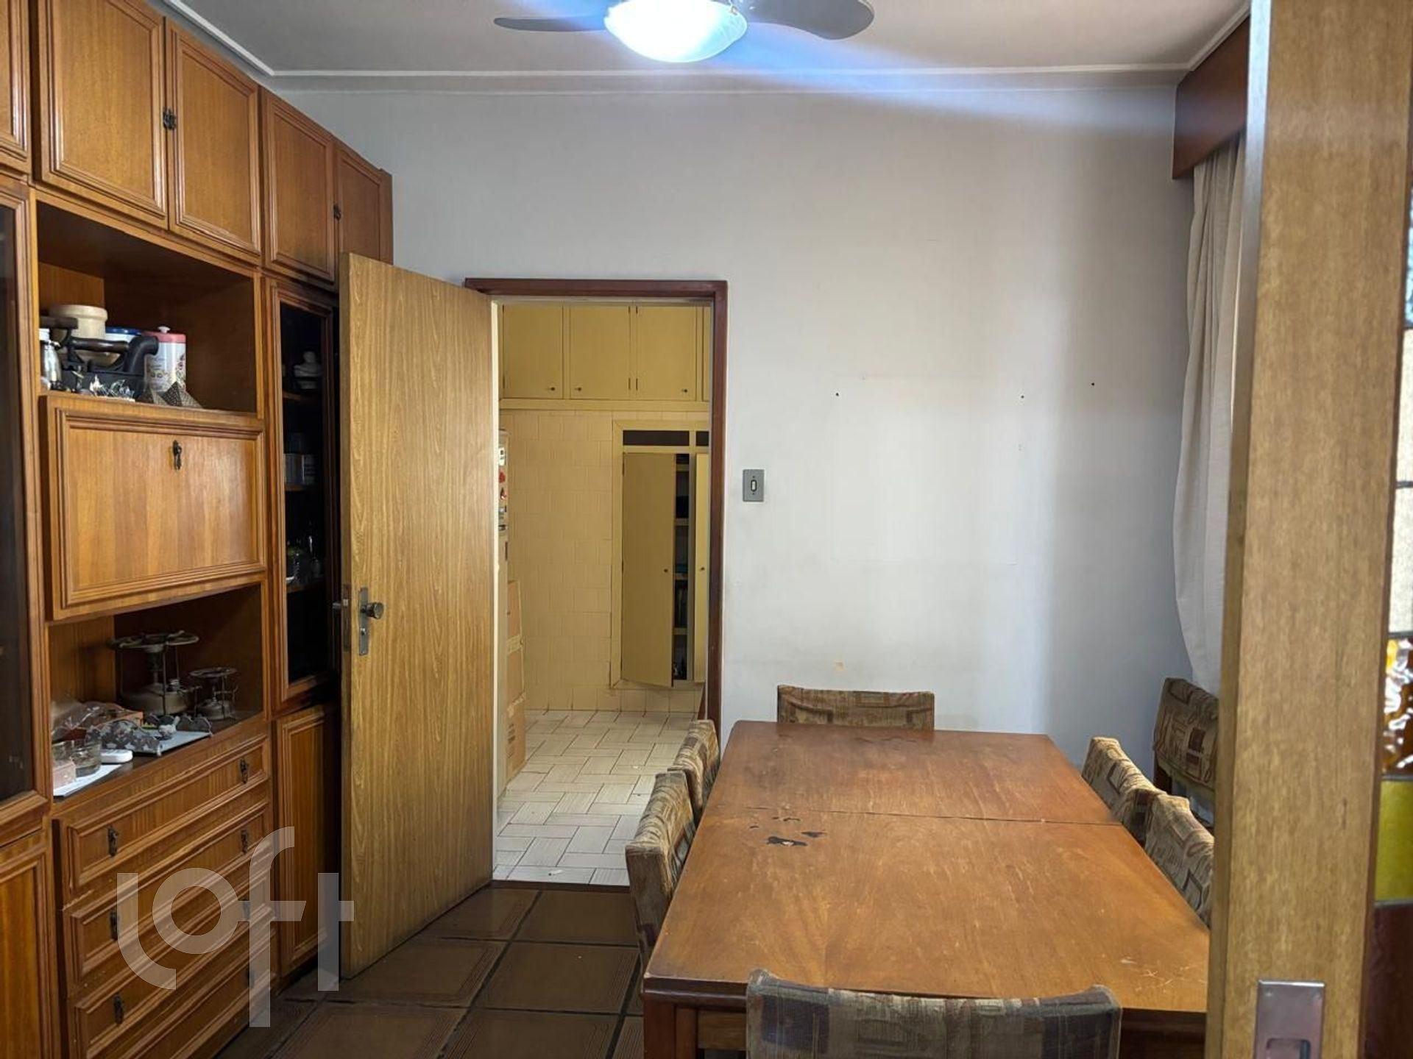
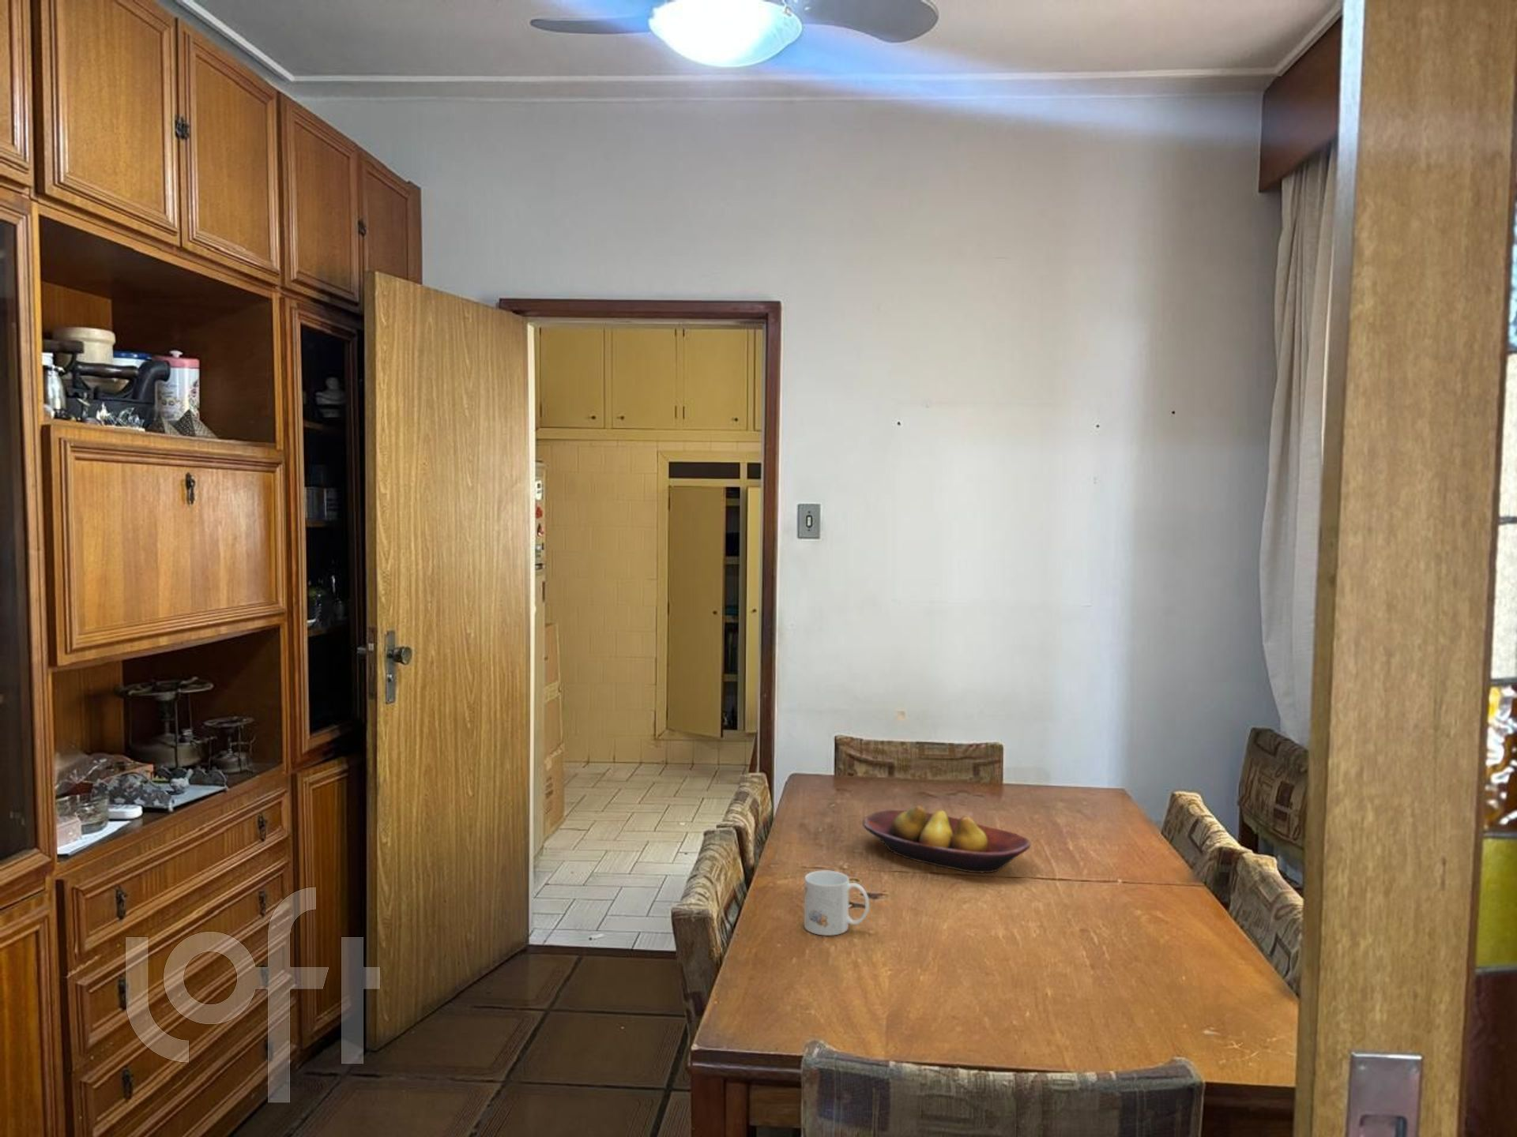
+ mug (836, 903)
+ fruit bowl (944, 834)
